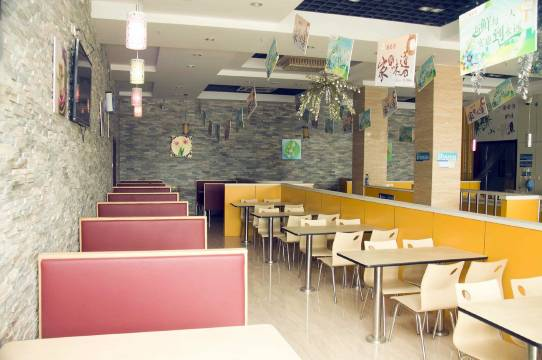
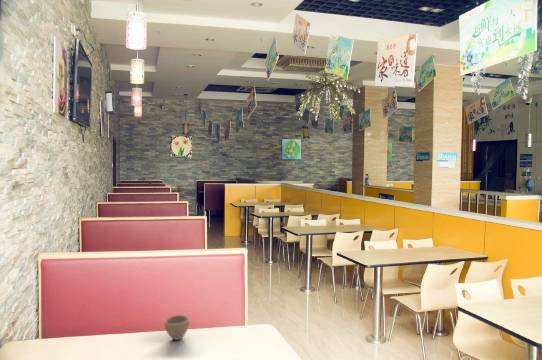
+ cup (177, 327)
